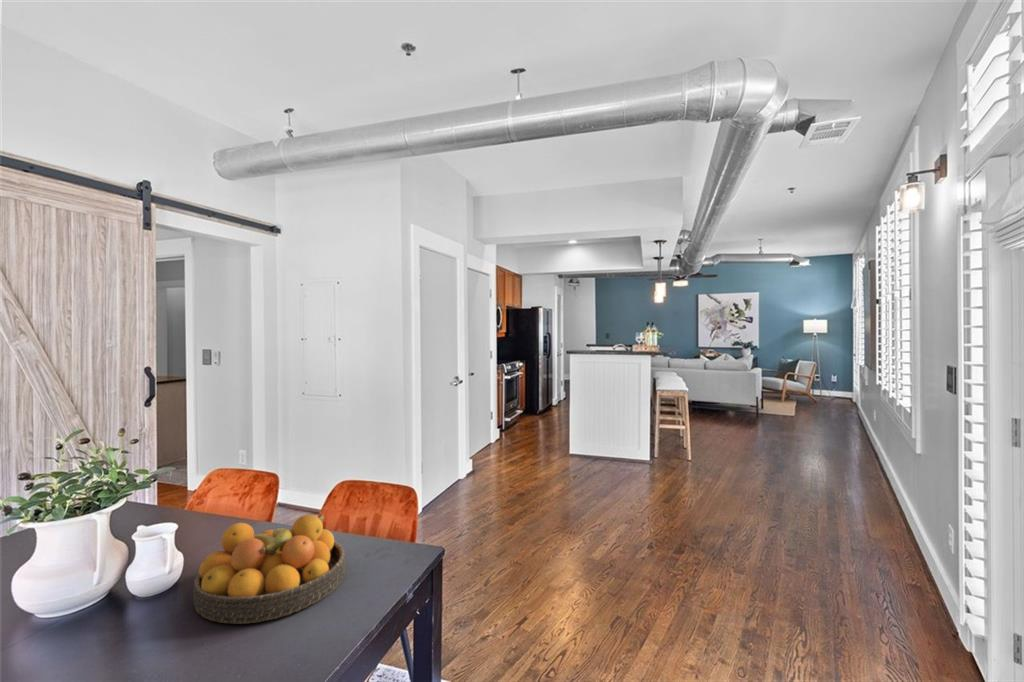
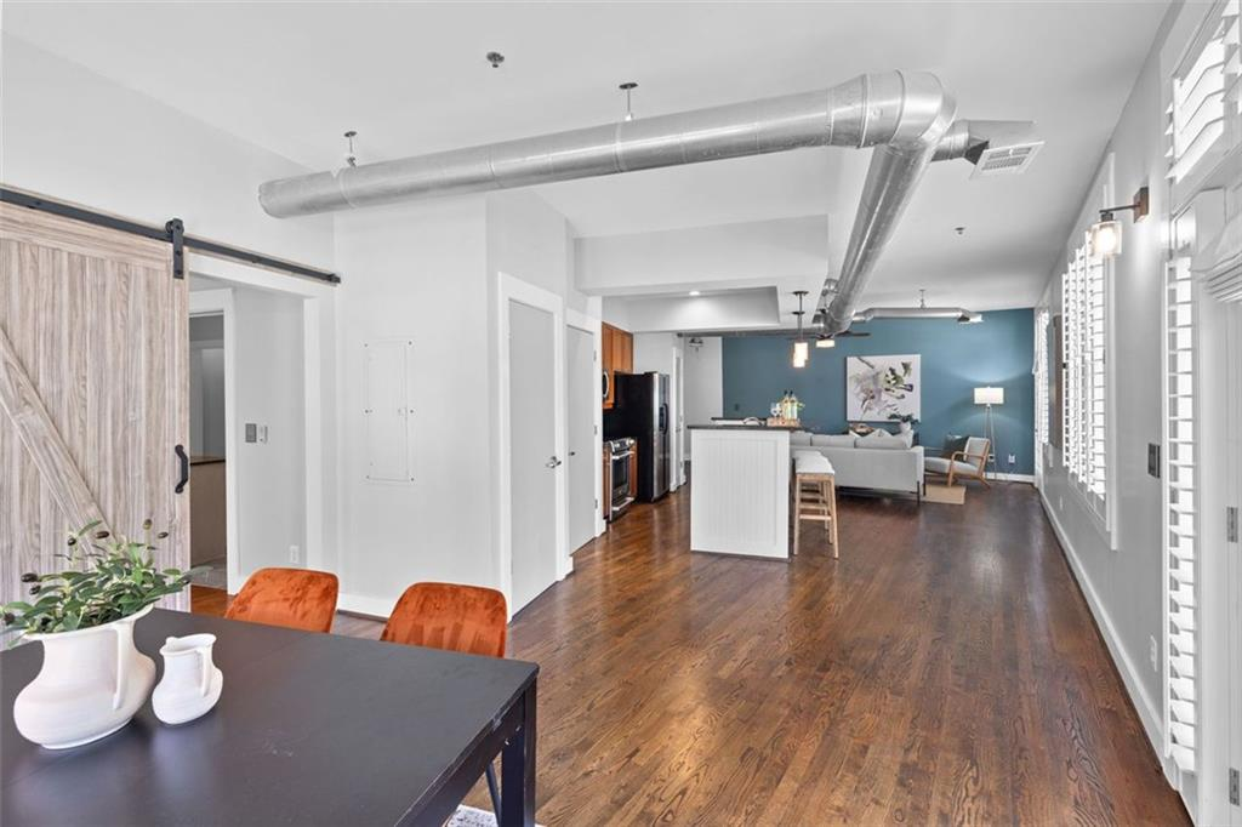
- fruit bowl (274, 554)
